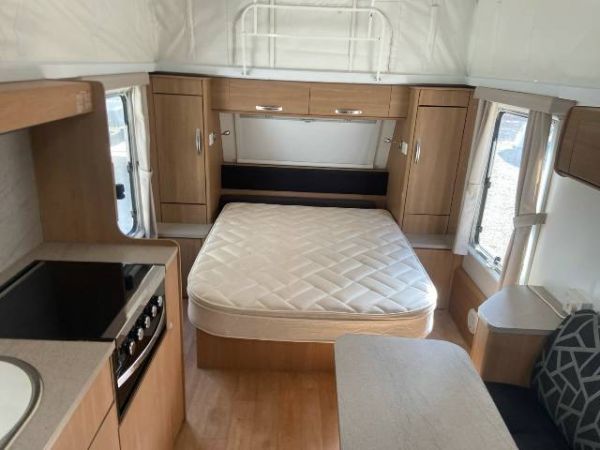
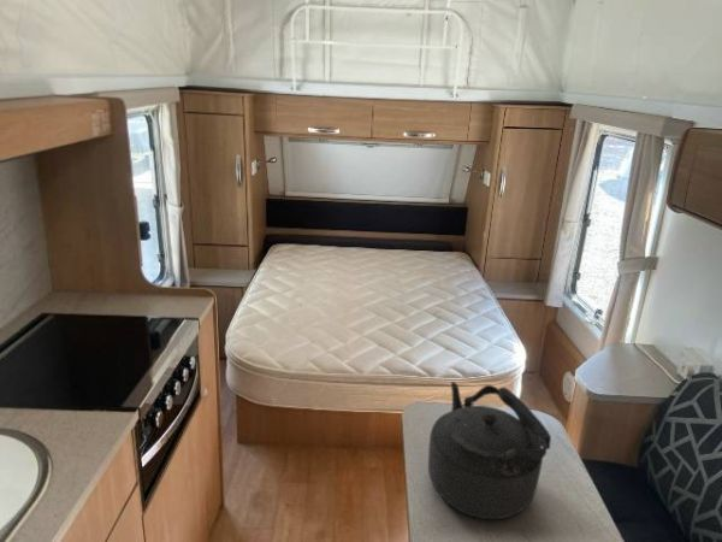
+ kettle (484, 447)
